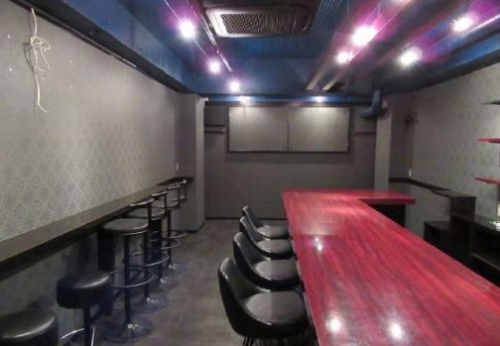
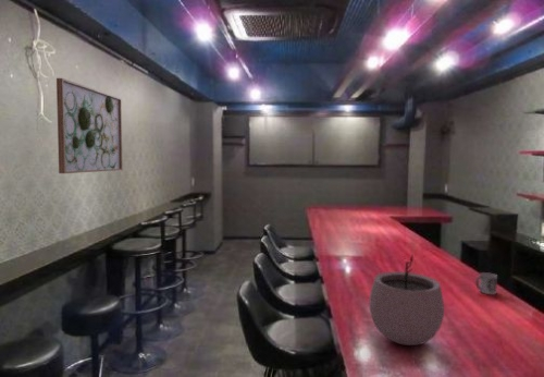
+ plant pot (406, 296)
+ wall art (96, 131)
+ cup (484, 283)
